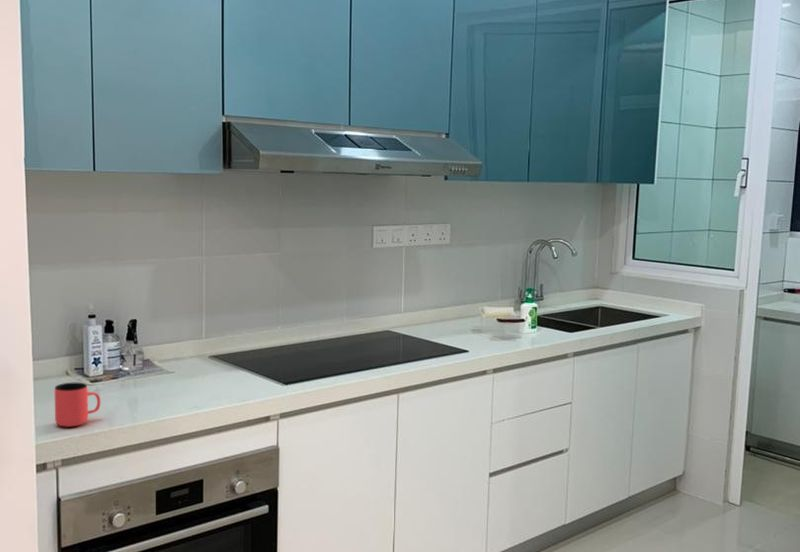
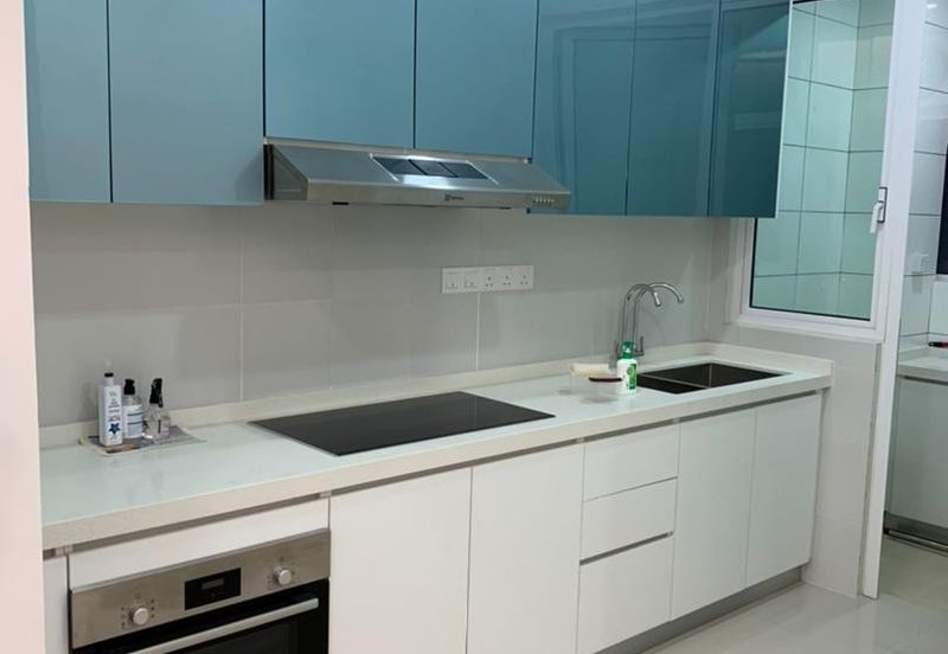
- cup (78, 403)
